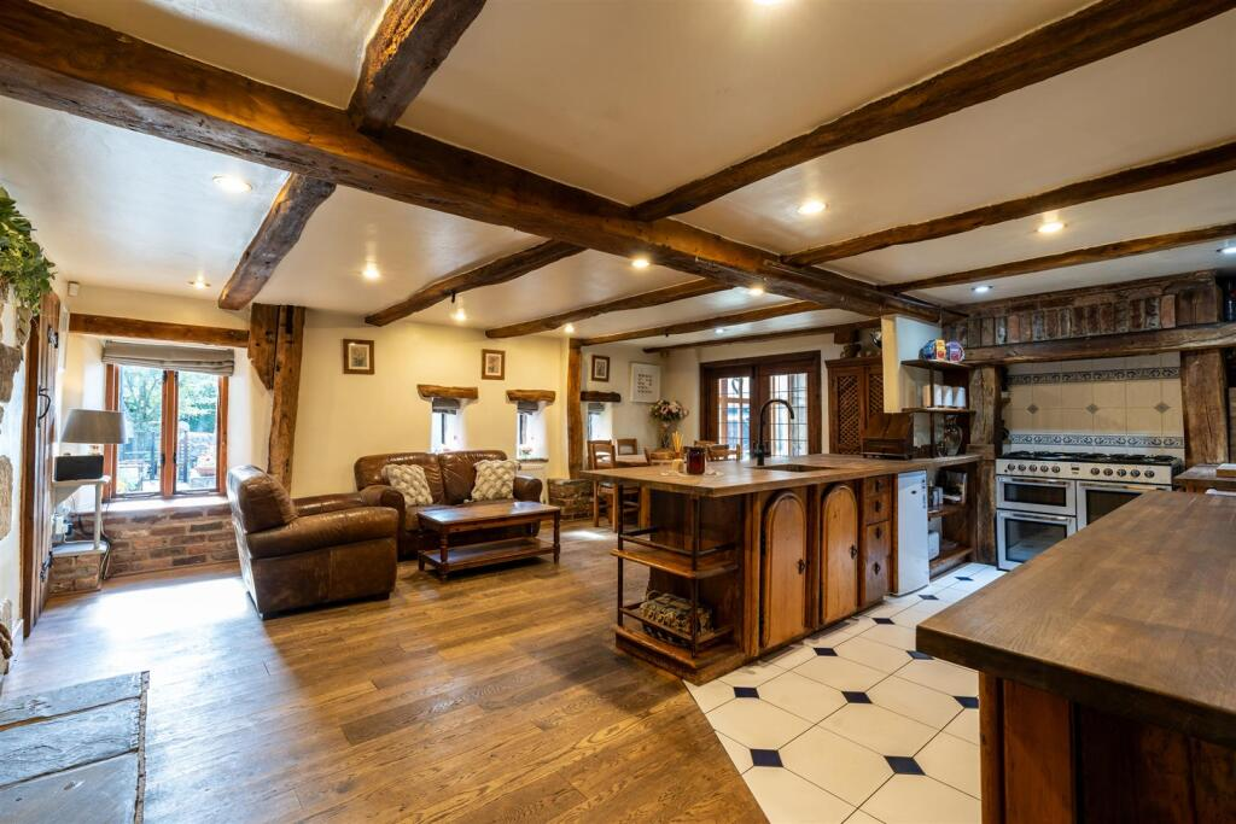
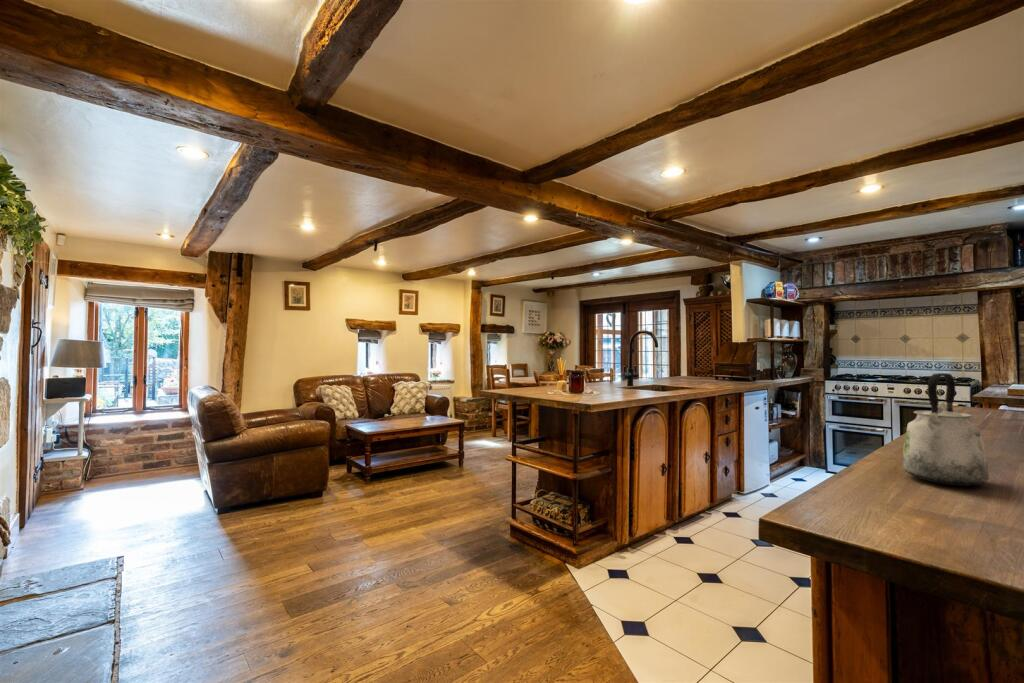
+ kettle (946, 425)
